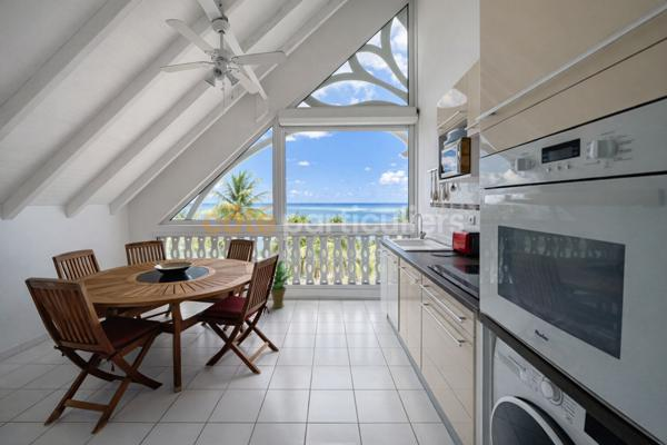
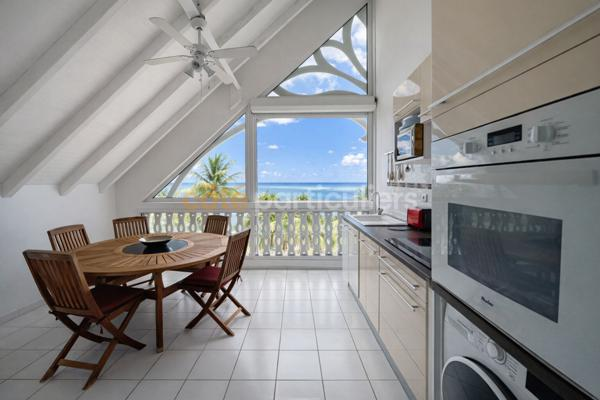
- potted plant (277, 283)
